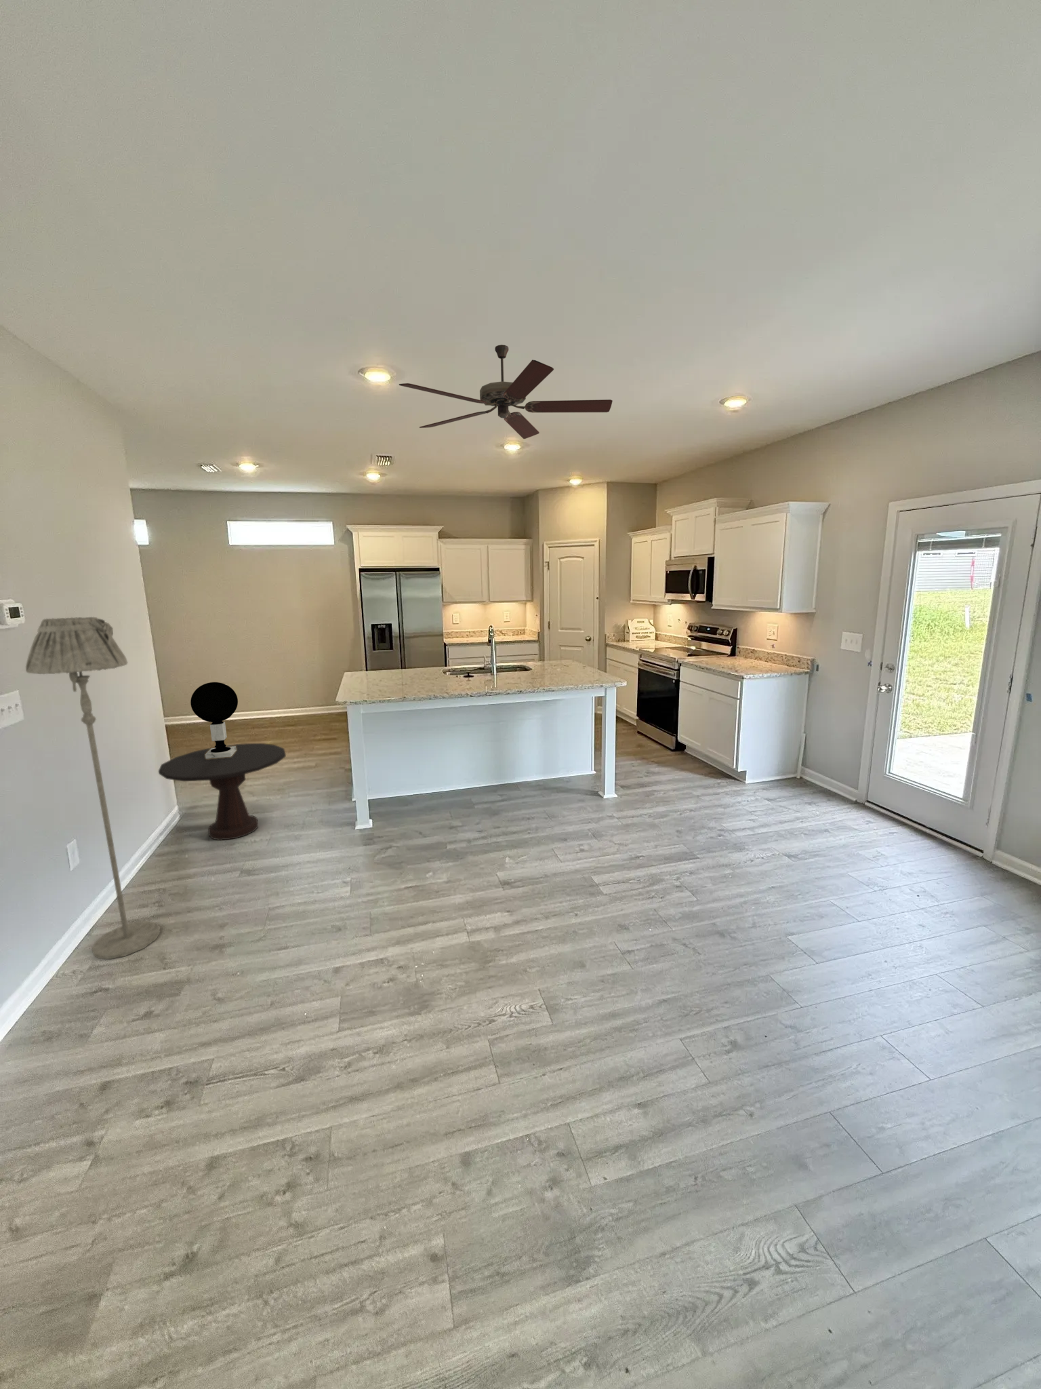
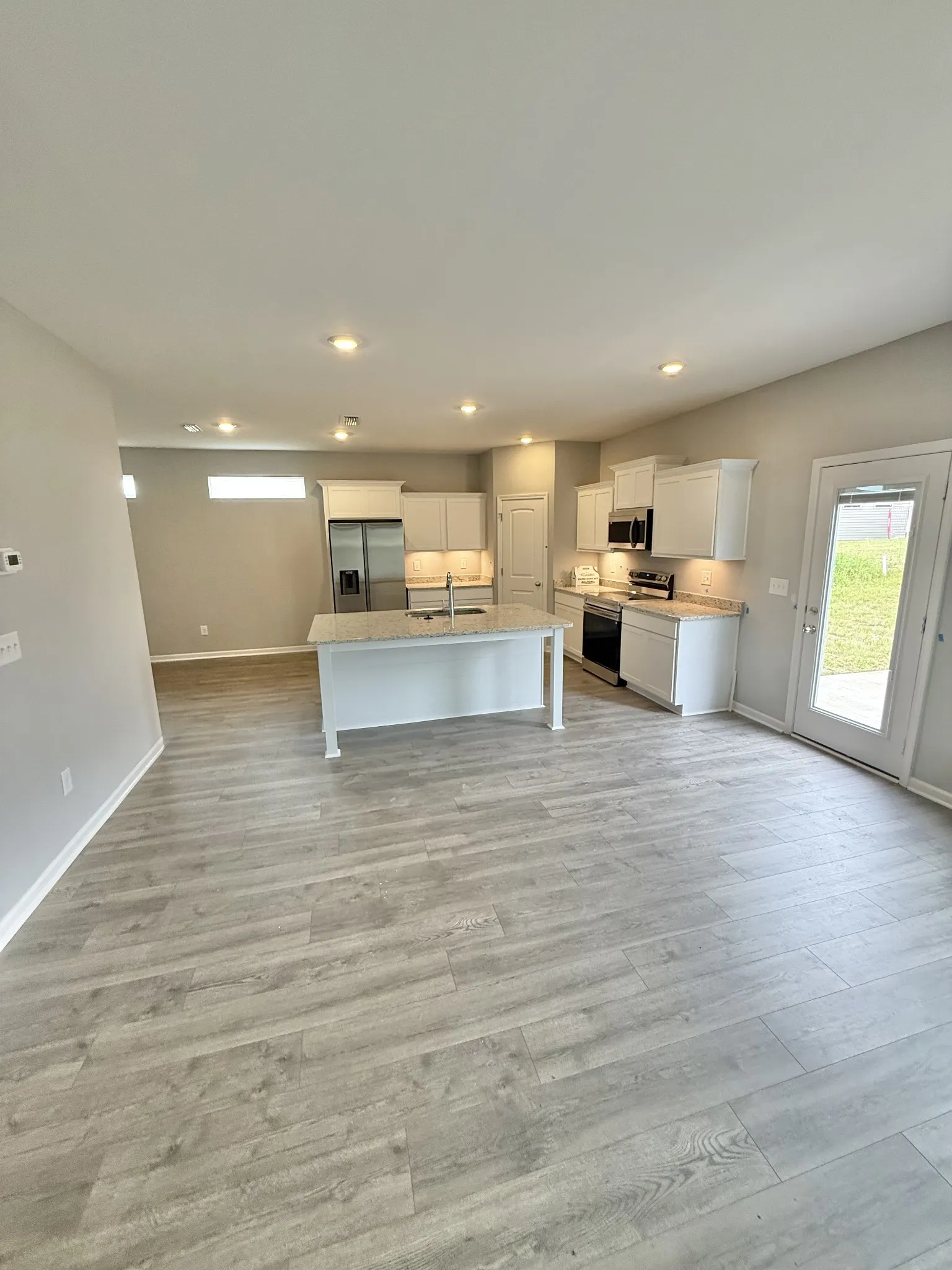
- floor lamp (101, 789)
- side table (229, 795)
- table lamp (217, 719)
- ceiling fan (510, 383)
